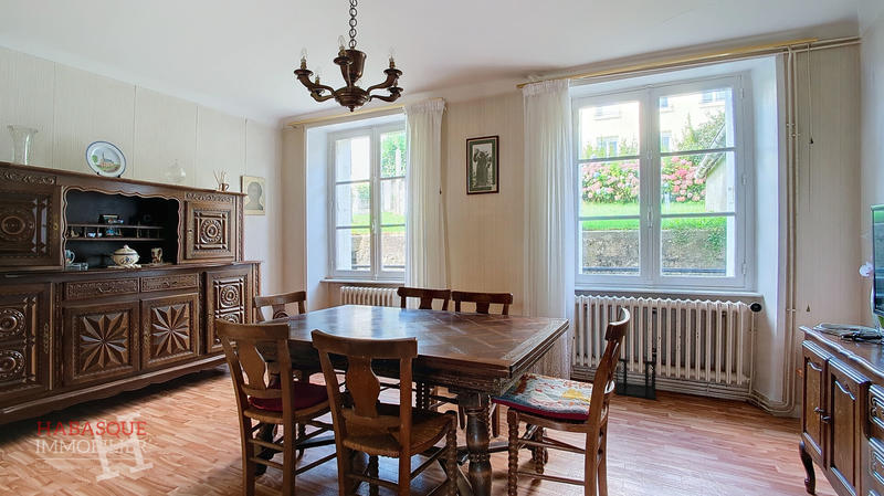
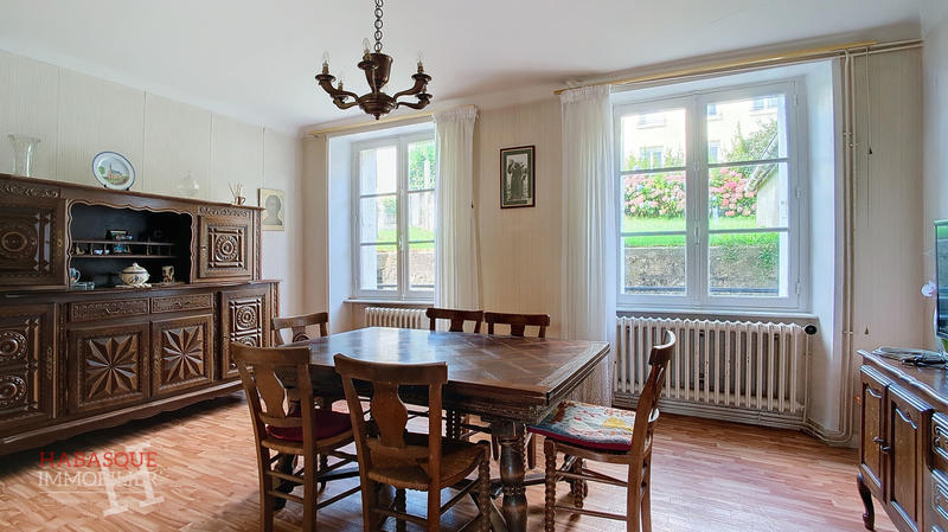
- wastebasket (625, 373)
